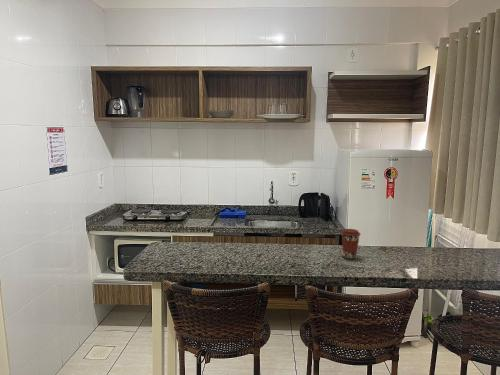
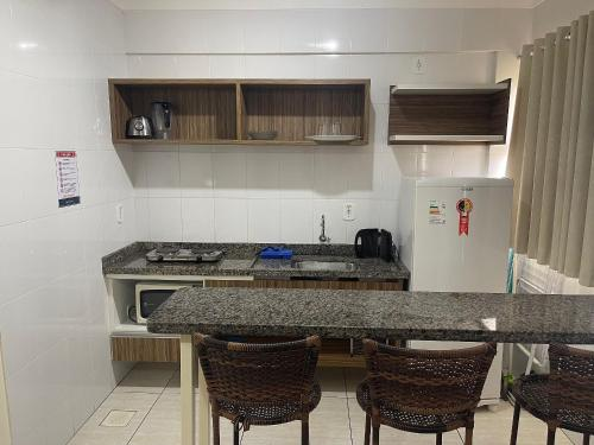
- coffee cup (350, 243)
